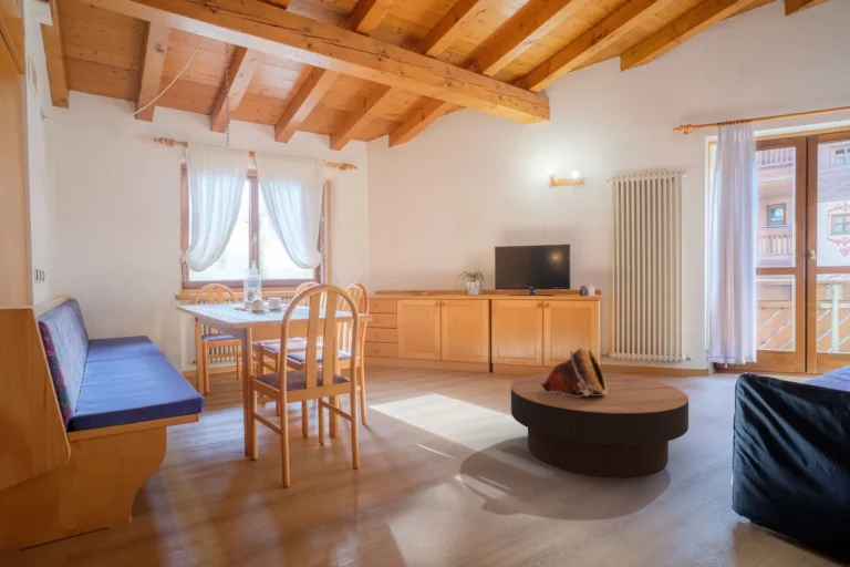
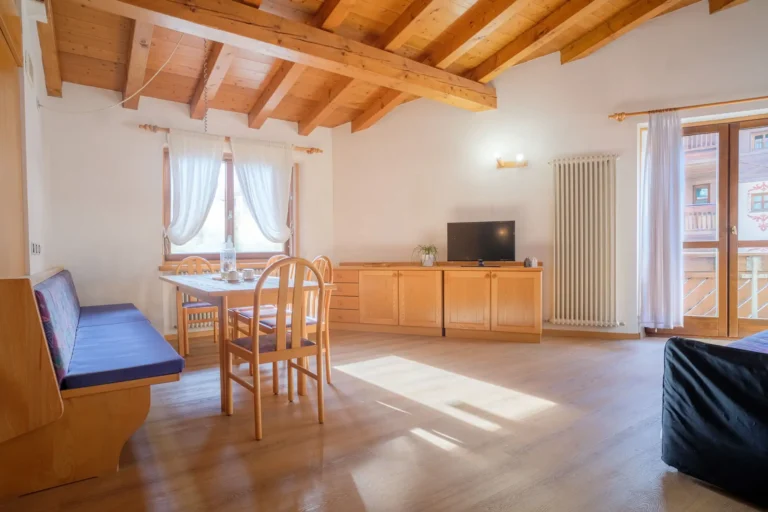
- decorative bowl (572, 370)
- coffee table (594, 419)
